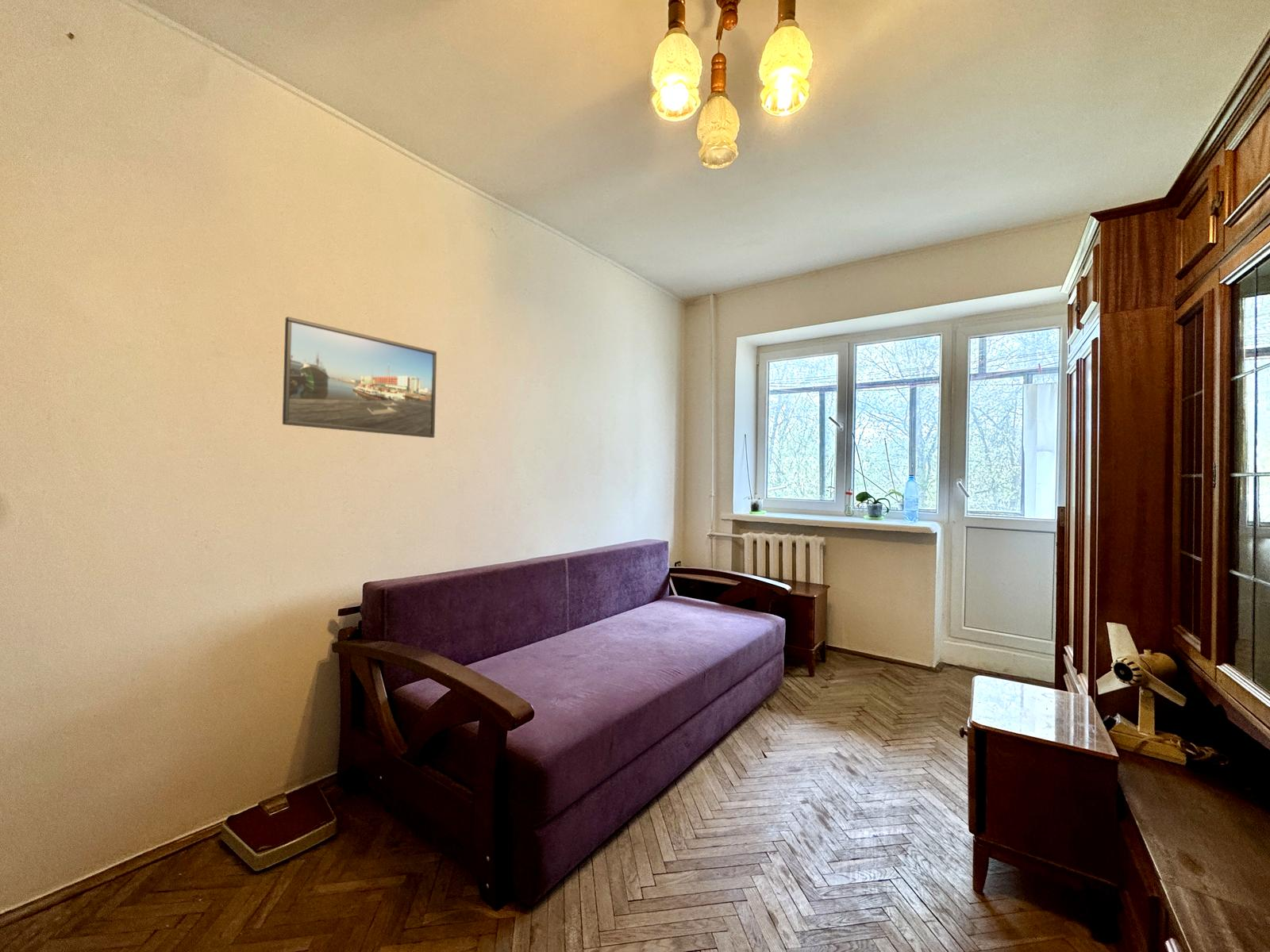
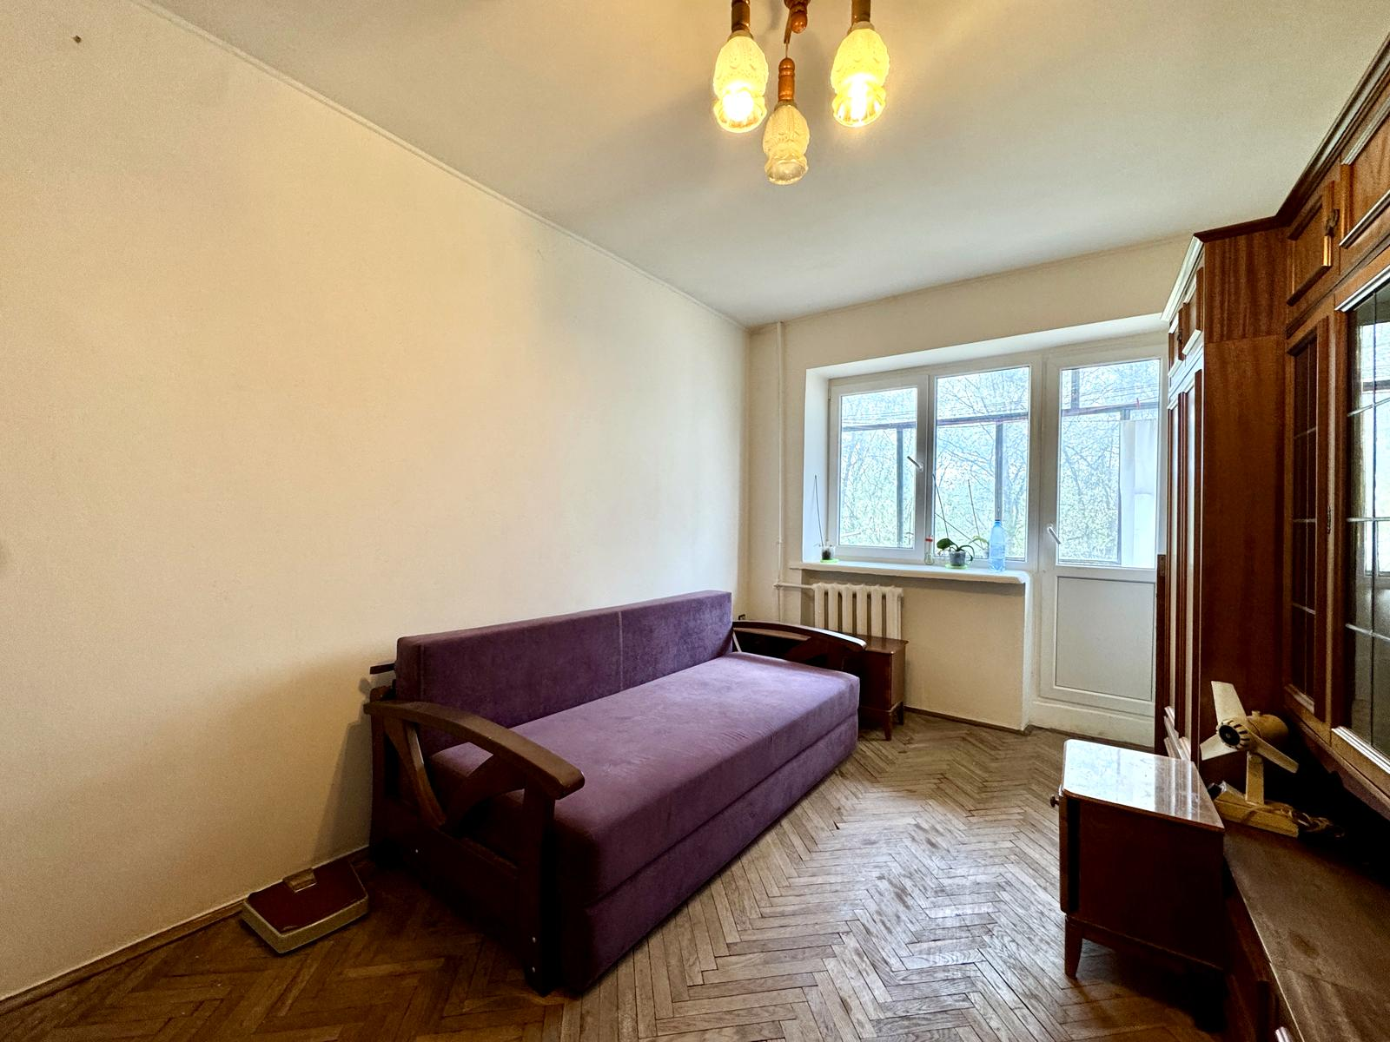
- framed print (368, 384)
